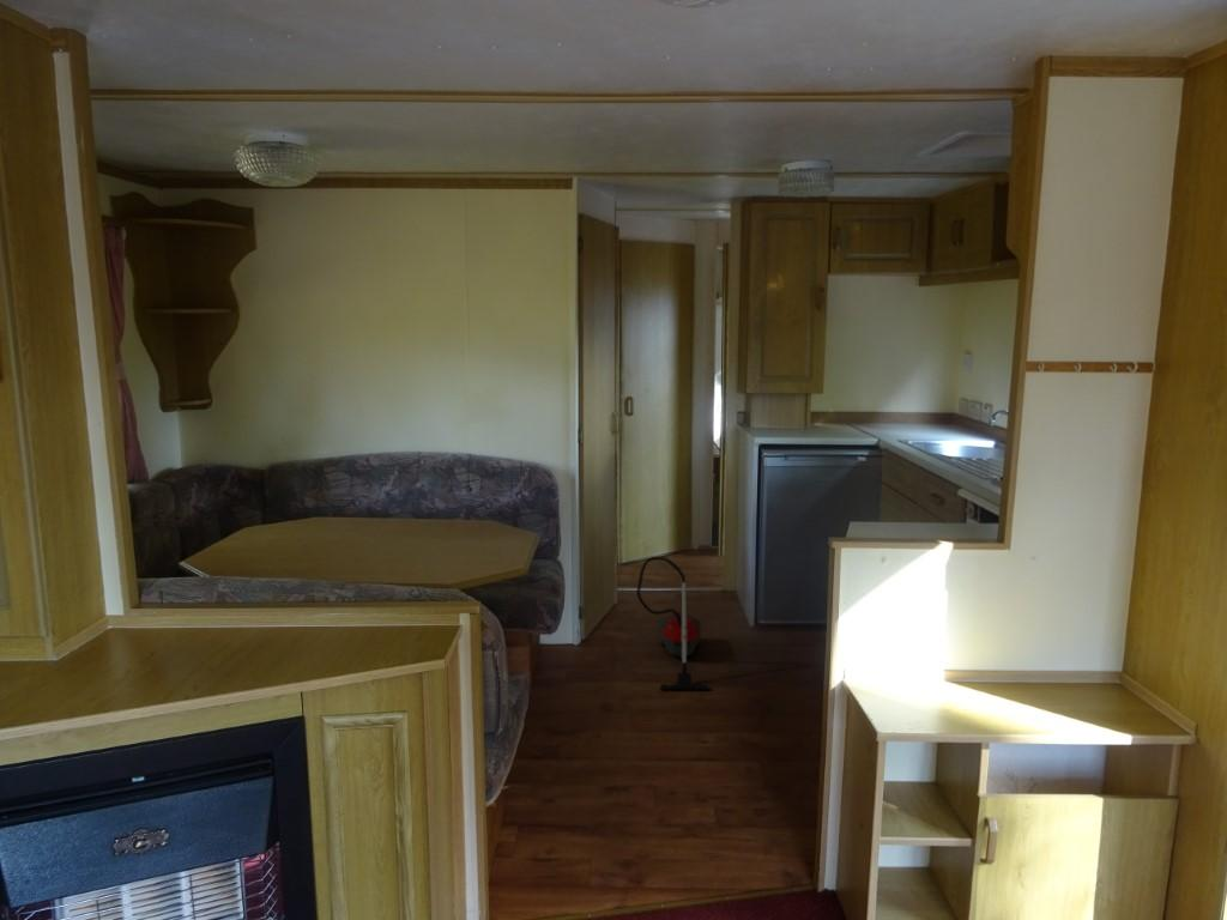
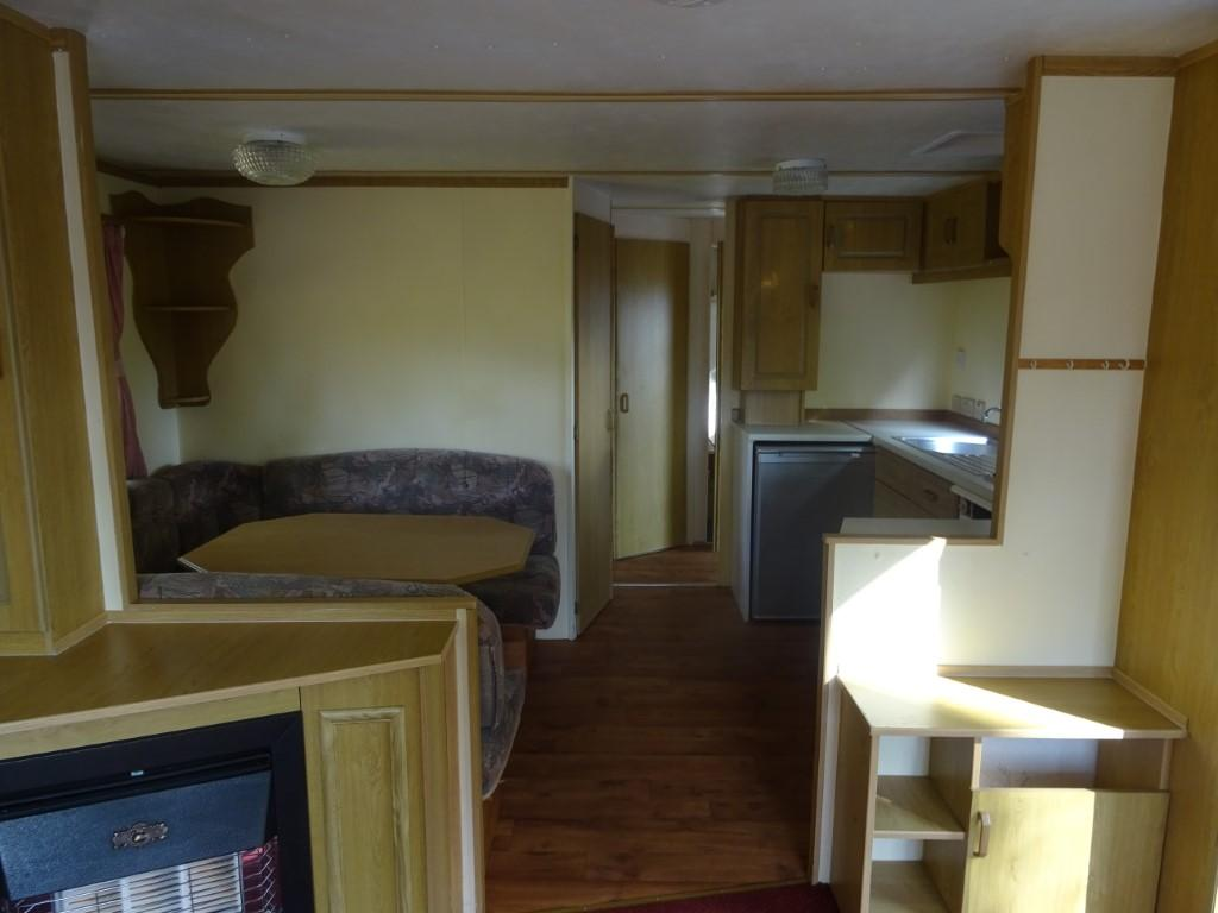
- vacuum cleaner (671, 610)
